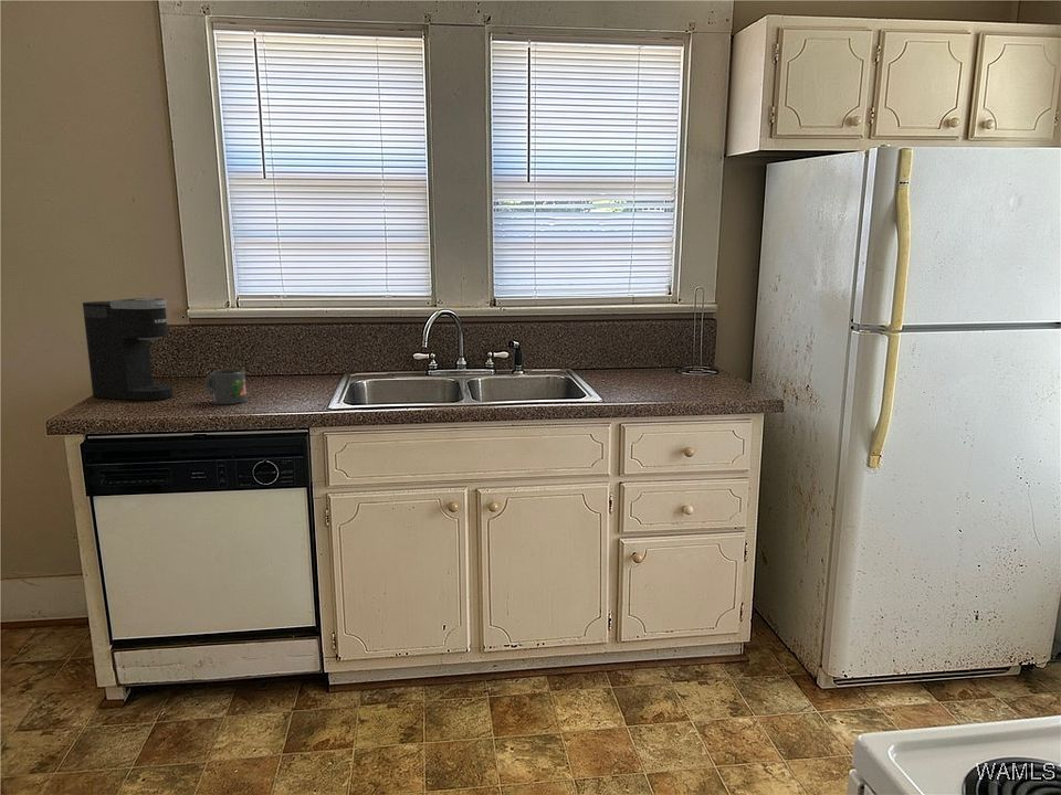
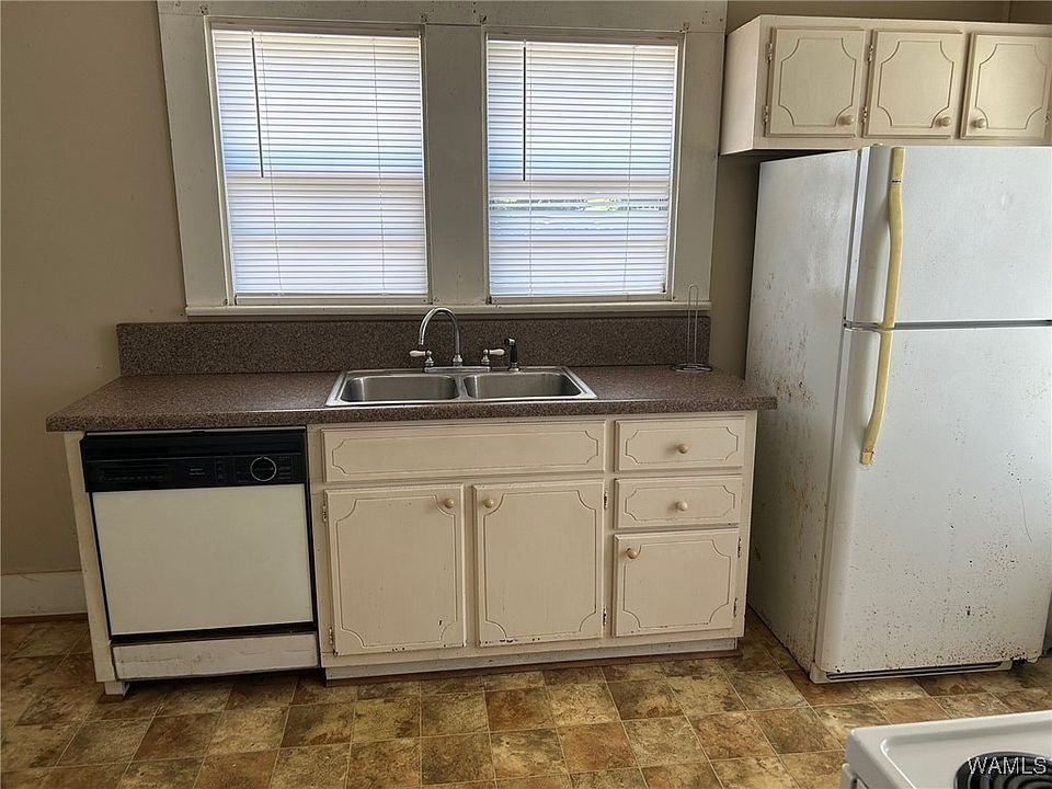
- coffee maker (129, 348)
- mug (224, 385)
